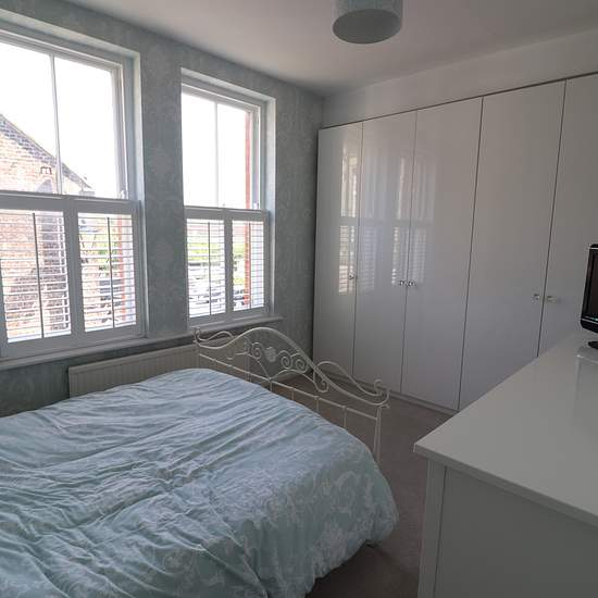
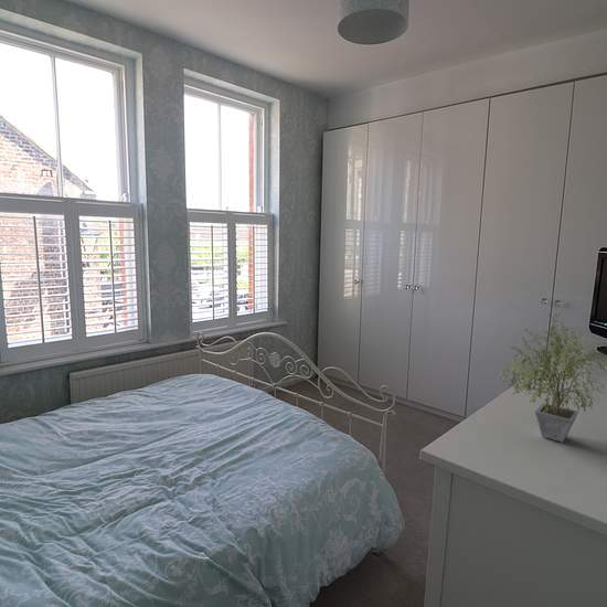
+ potted plant (552, 377)
